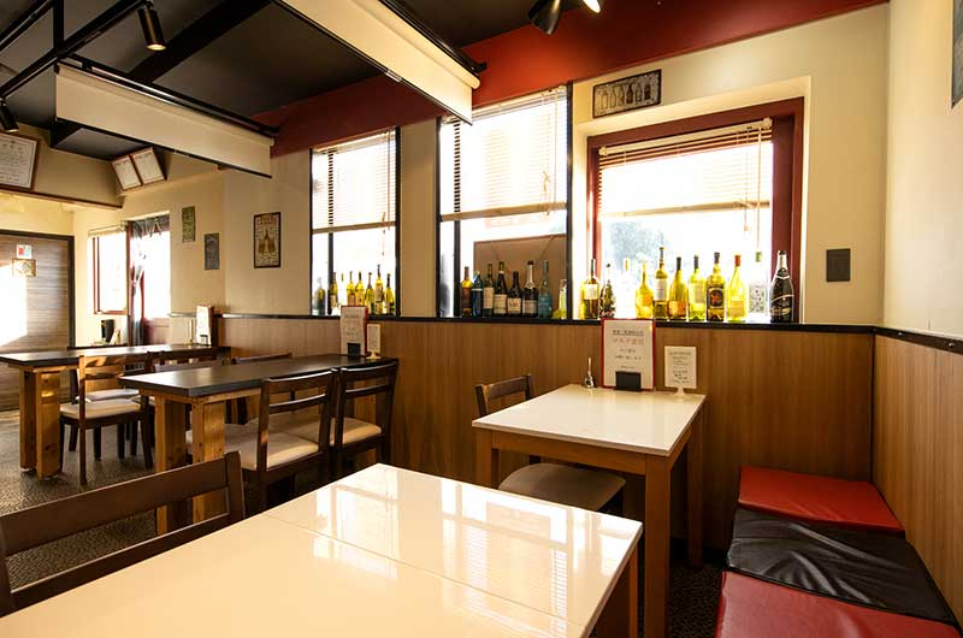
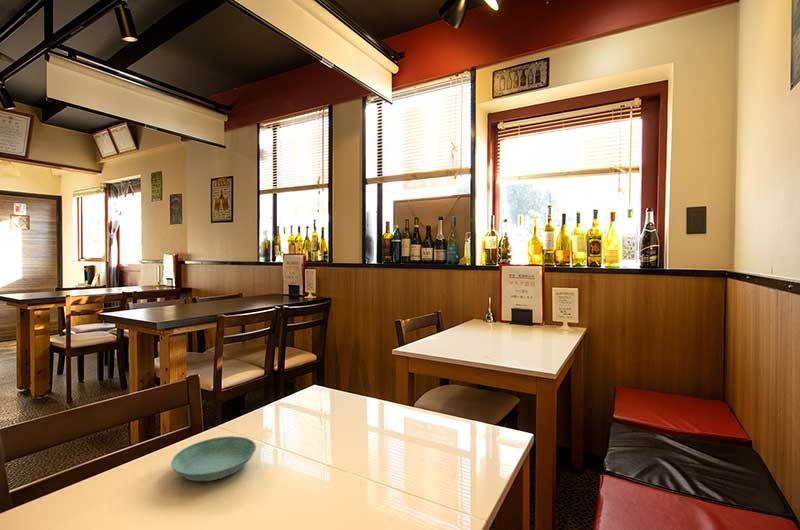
+ saucer (215, 459)
